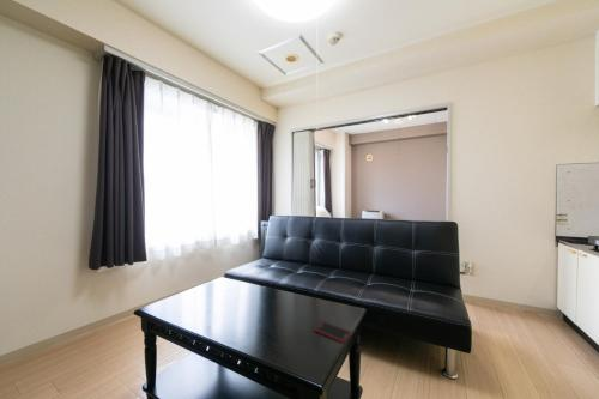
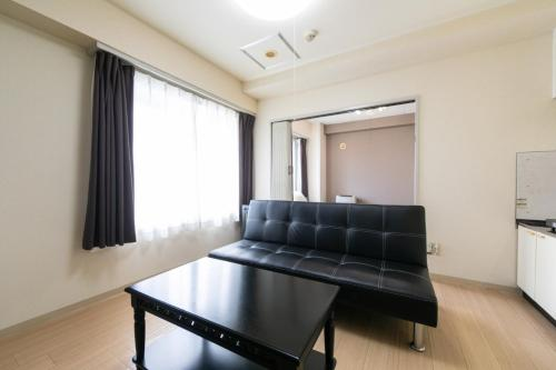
- cell phone (332, 331)
